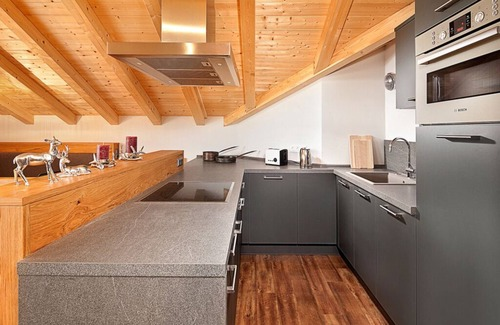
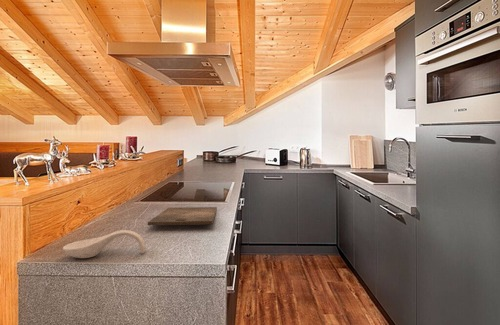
+ cutting board (188, 213)
+ spoon rest (105, 243)
